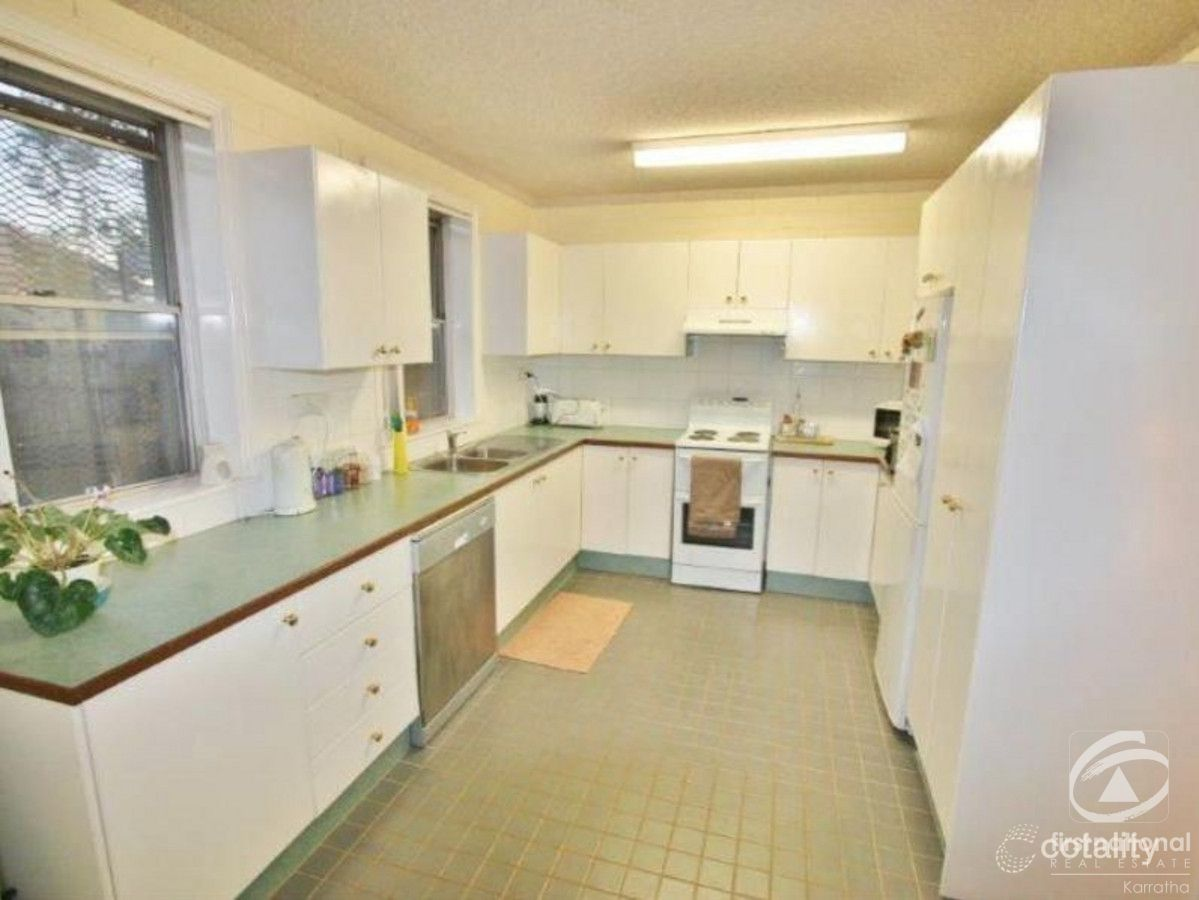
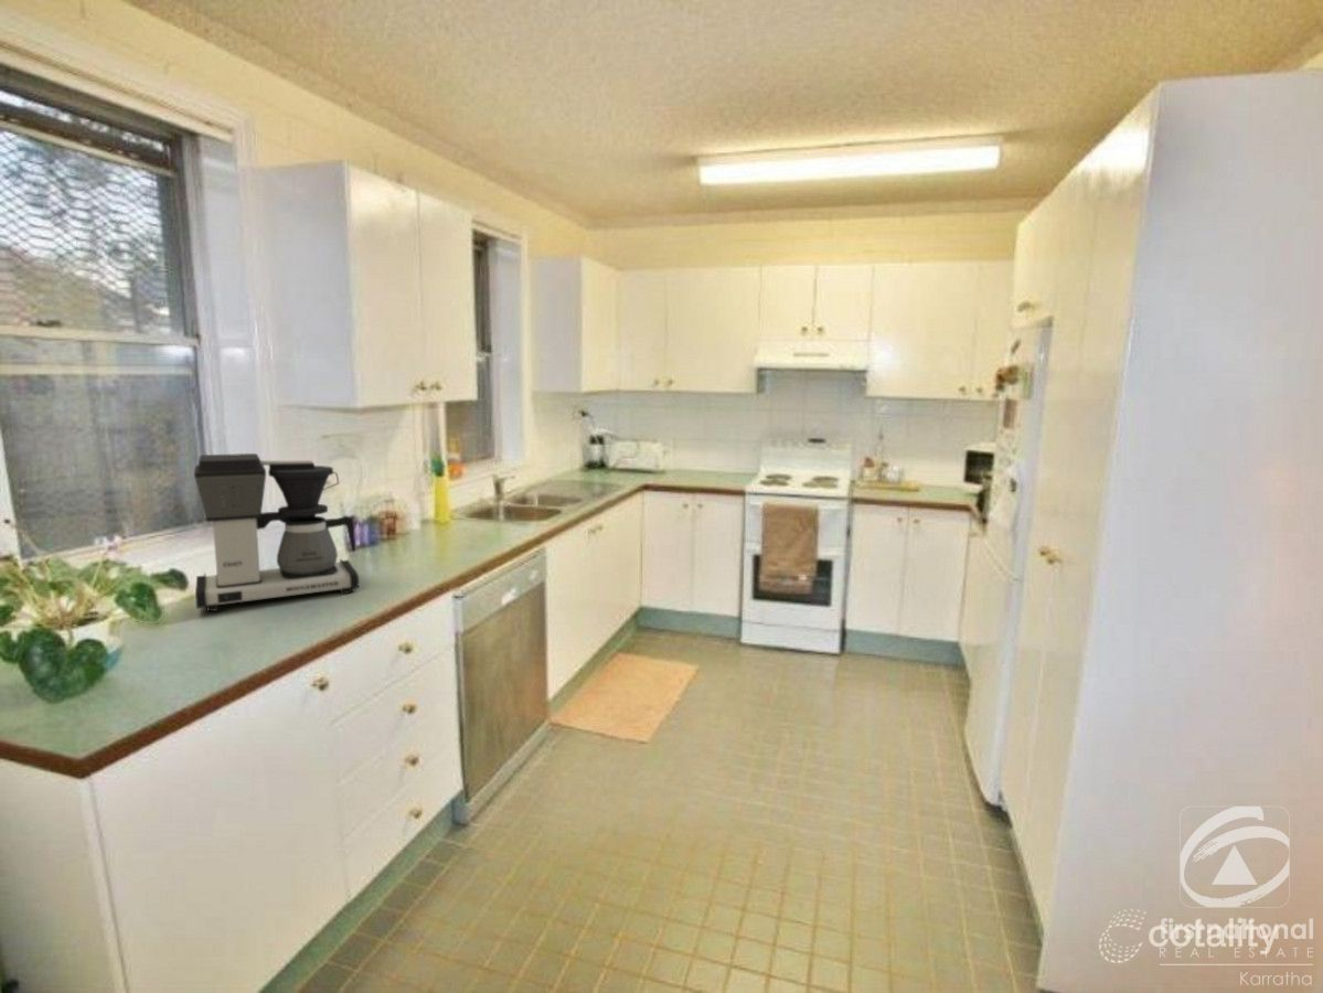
+ coffee maker (280, 521)
